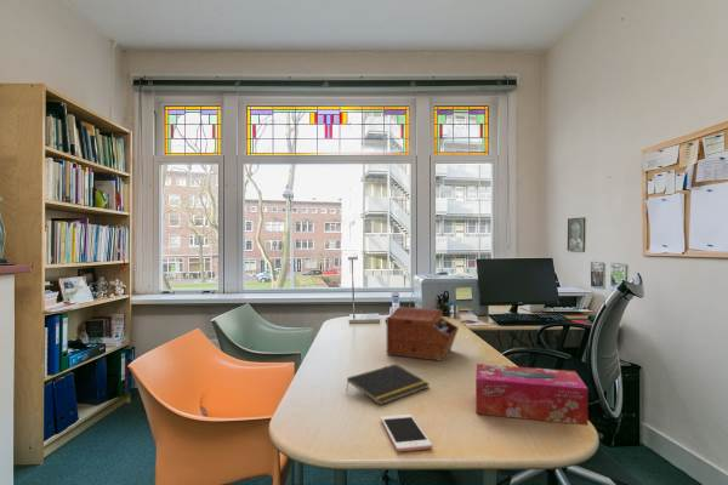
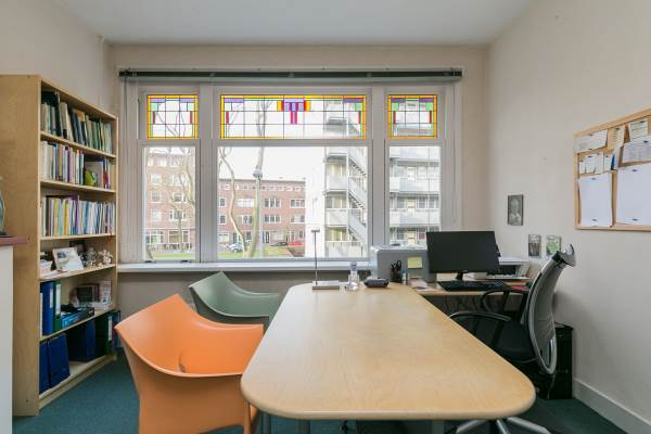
- notepad (388, 382)
- sewing box (422, 331)
- cell phone (404, 430)
- tissue box (527, 392)
